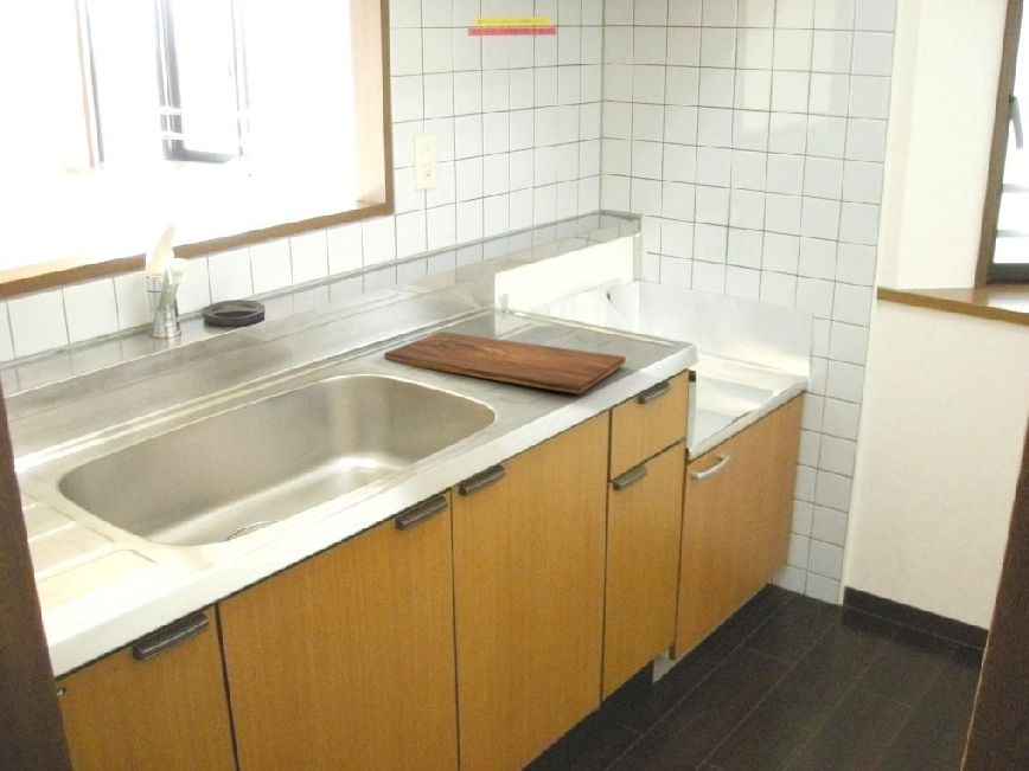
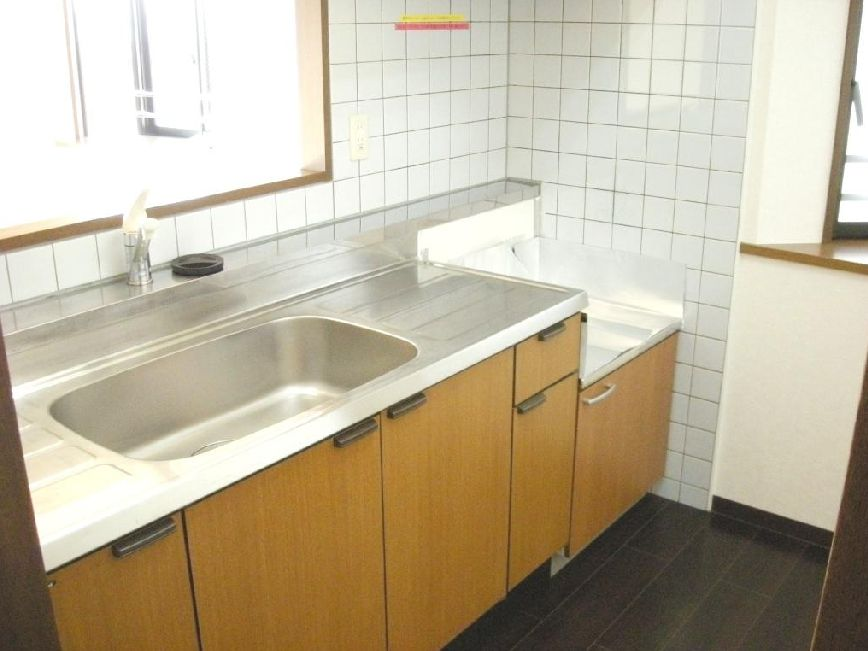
- cutting board (503, 359)
